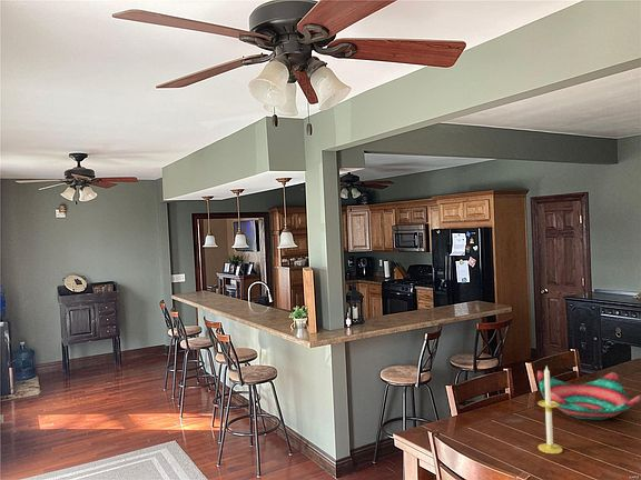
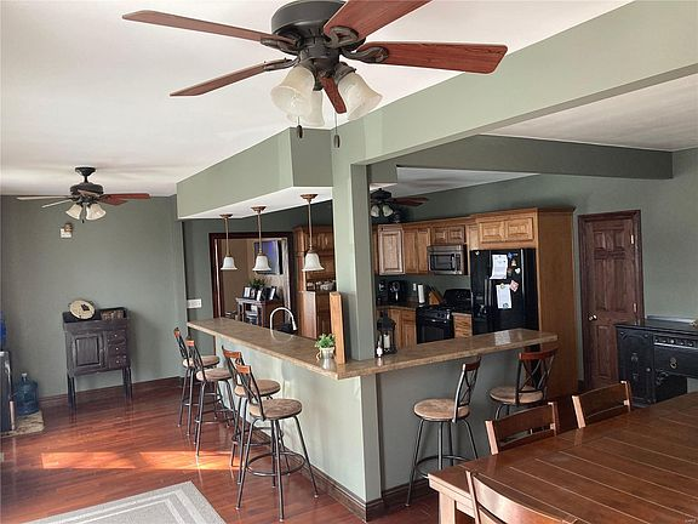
- candle (548, 407)
- decorative bowl (584, 397)
